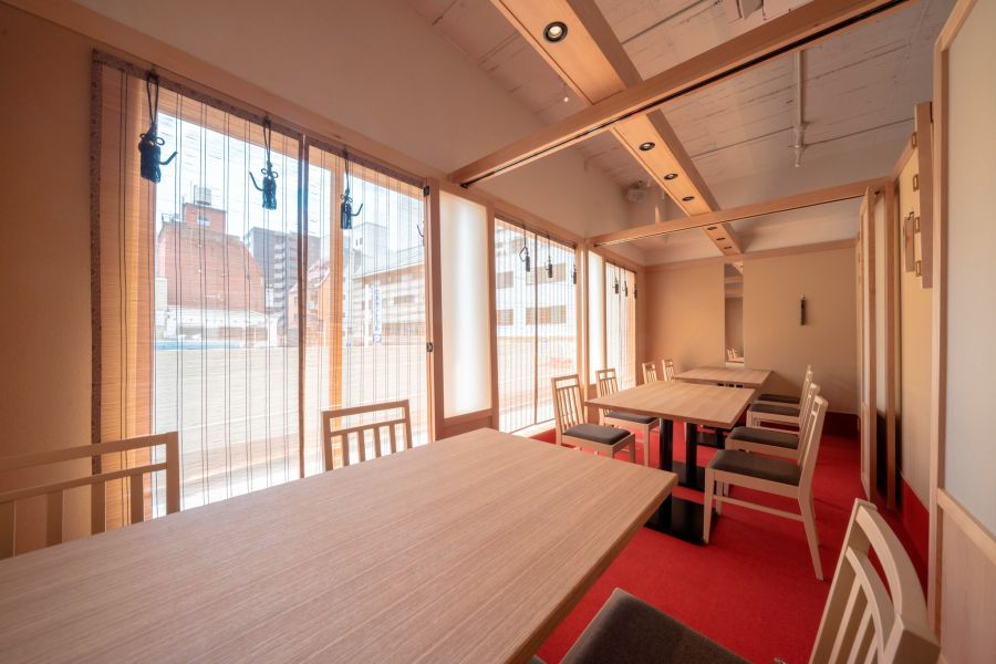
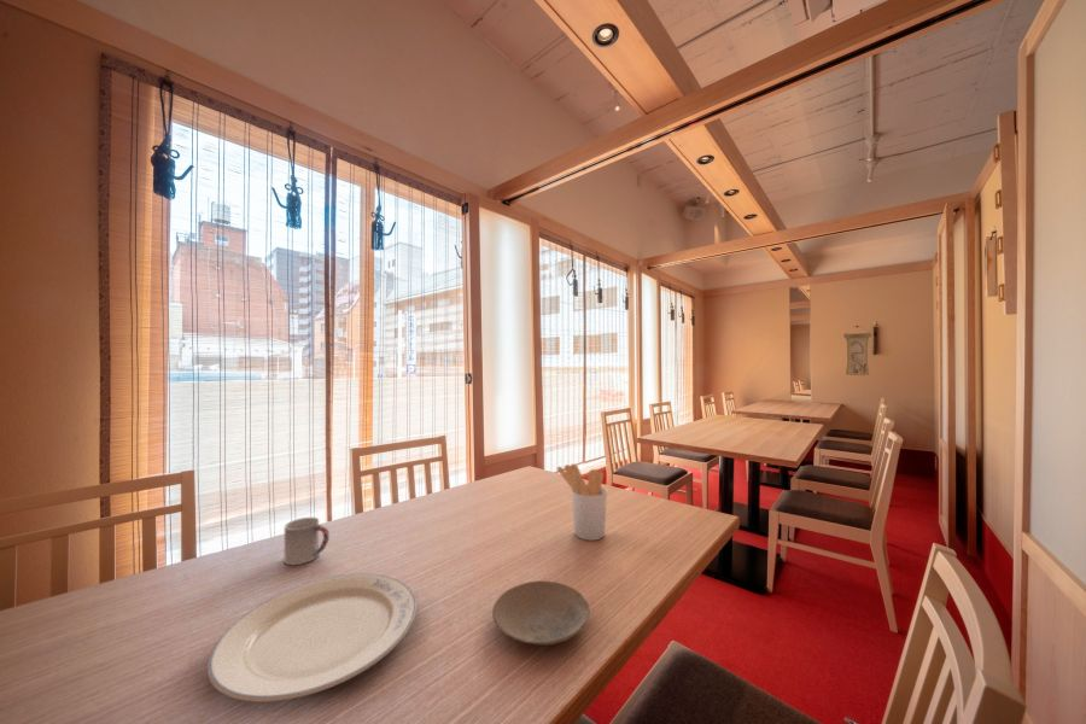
+ cup (308, 539)
+ wall scroll (857, 350)
+ utensil holder (582, 498)
+ plate (541, 615)
+ chinaware (323, 629)
